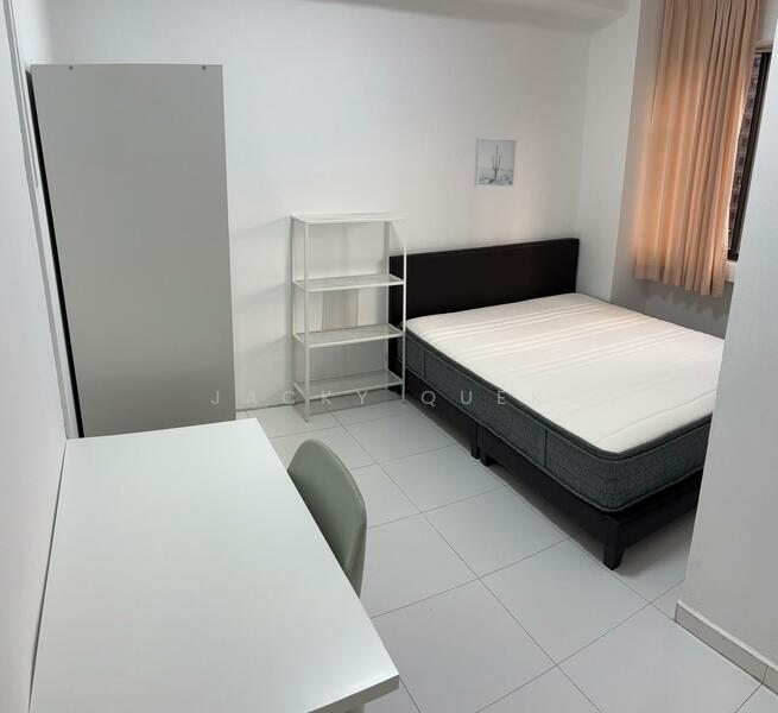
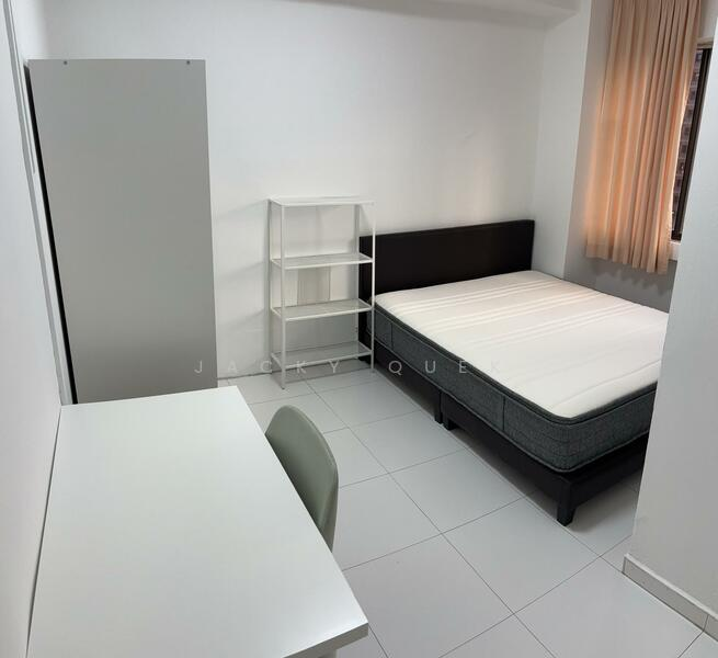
- wall art (494, 163)
